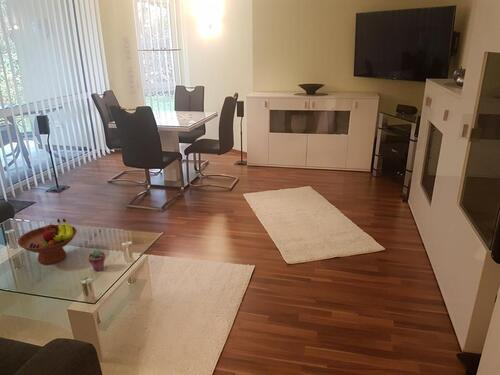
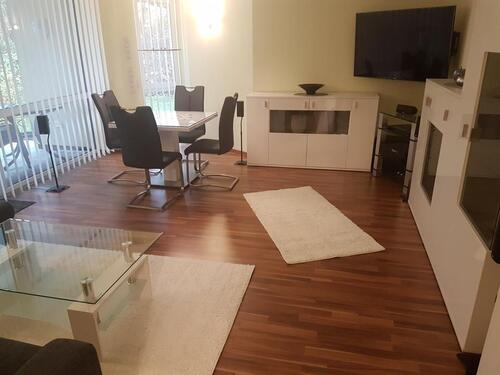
- potted succulent (97, 259)
- fruit bowl (49, 242)
